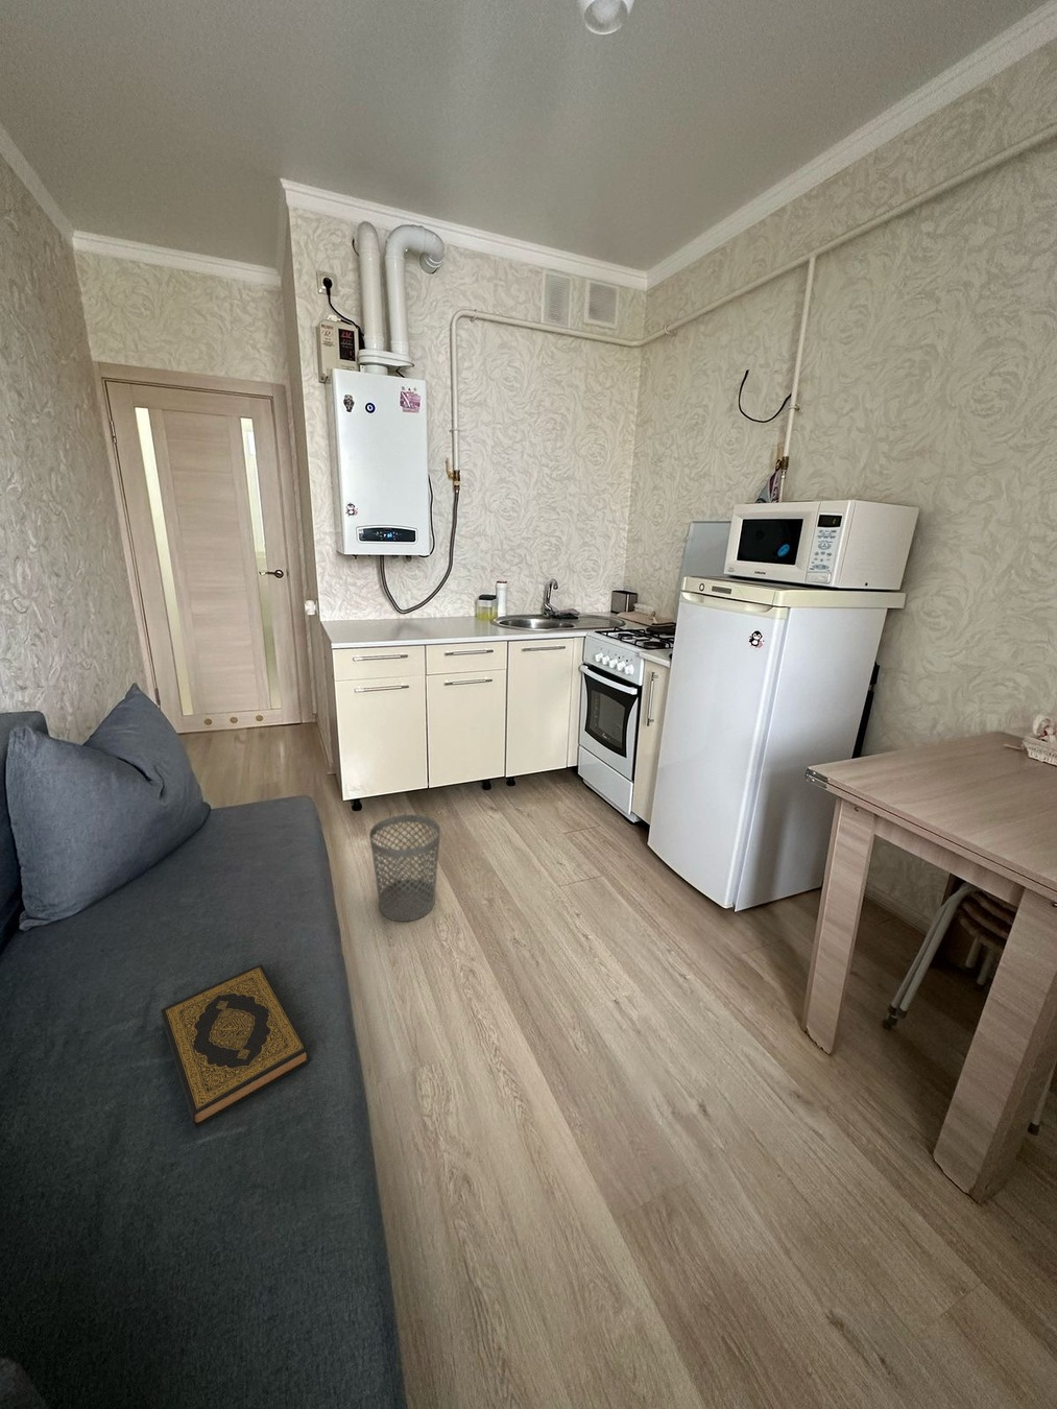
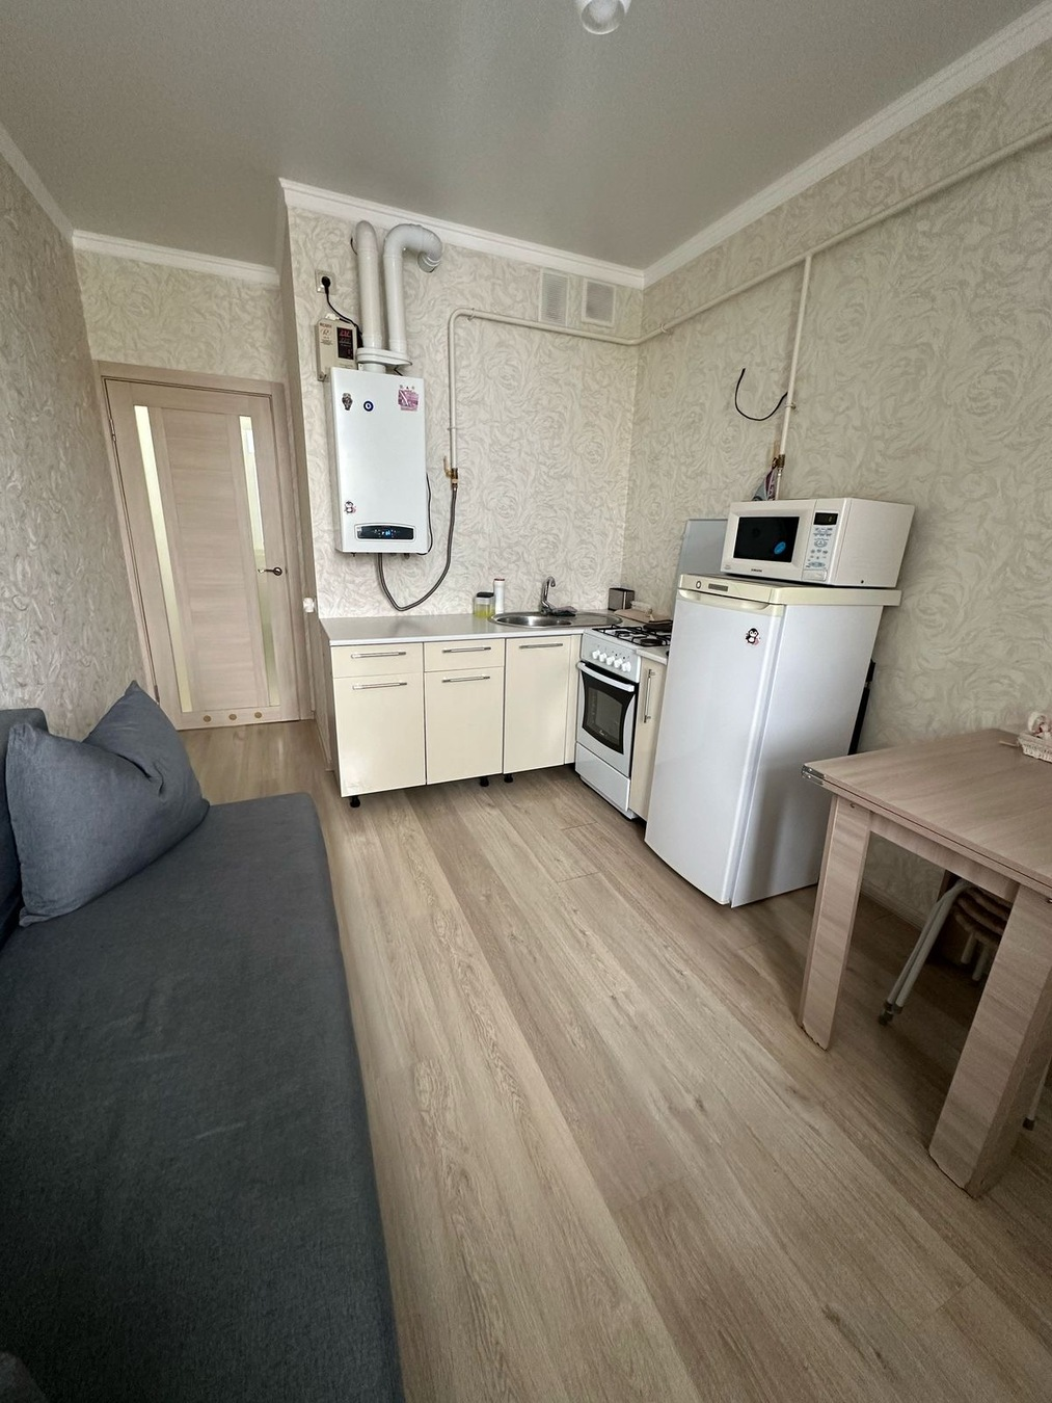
- hardback book (233, 1035)
- wastebasket (405, 868)
